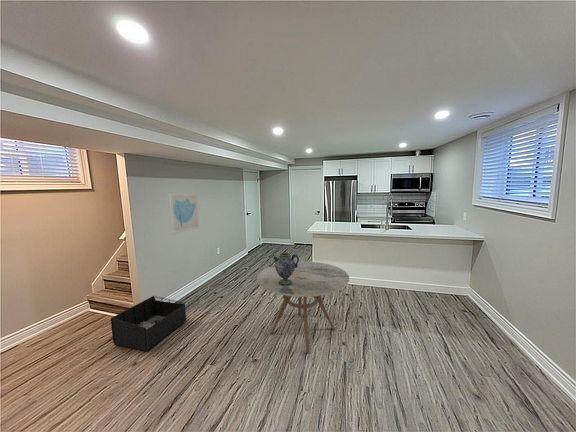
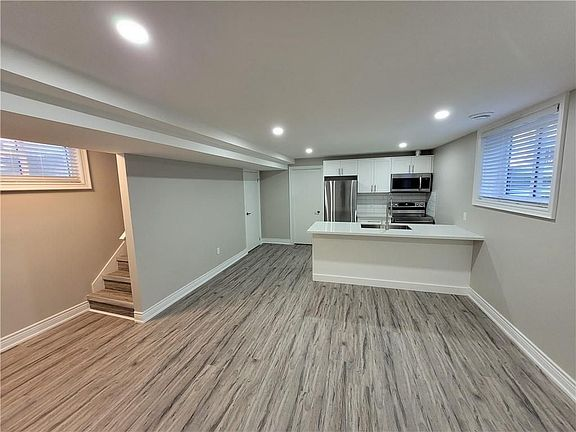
- dining table (303, 303)
- ceramic jug (286, 268)
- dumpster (151, 320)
- wall art (185, 212)
